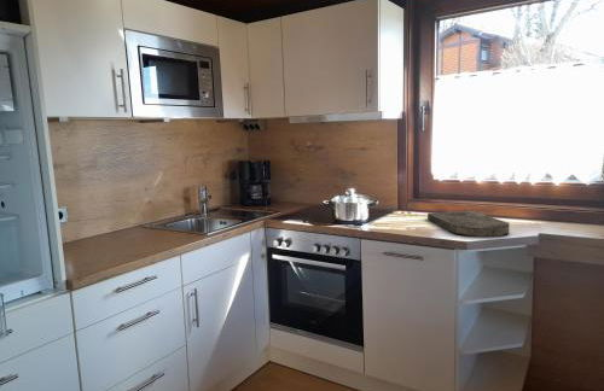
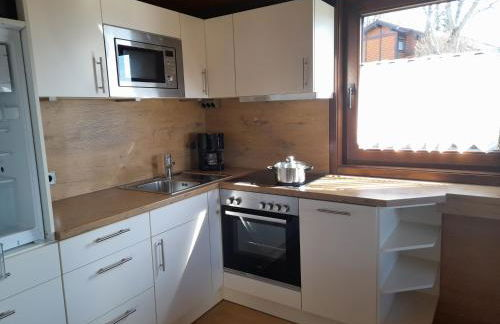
- cutting board (469, 222)
